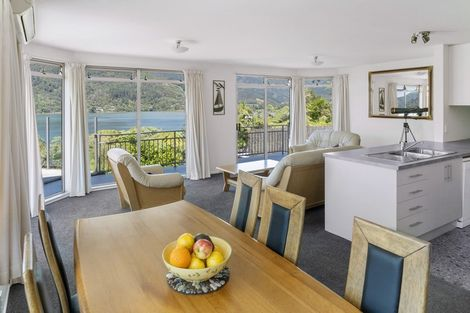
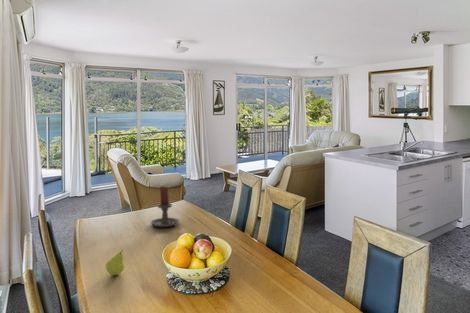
+ fruit (115, 262)
+ candle holder (167, 205)
